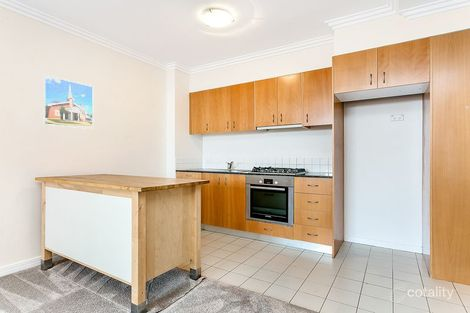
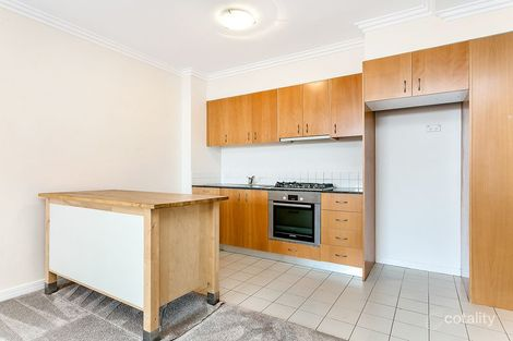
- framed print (70, 104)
